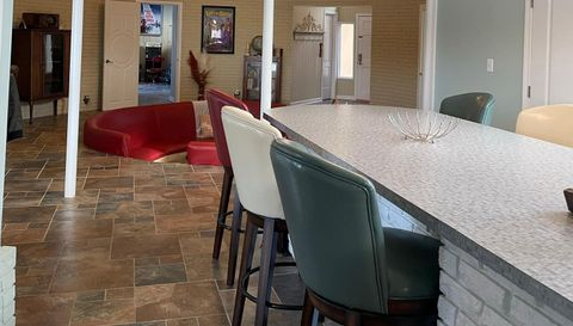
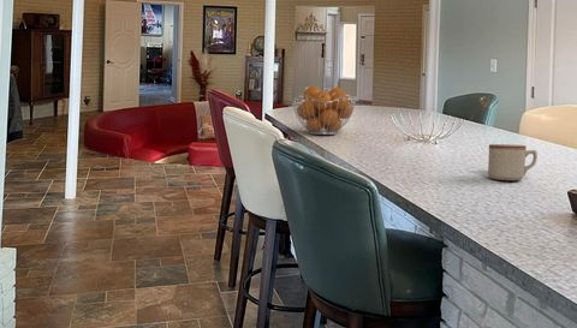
+ fruit basket (323, 109)
+ mug (512, 162)
